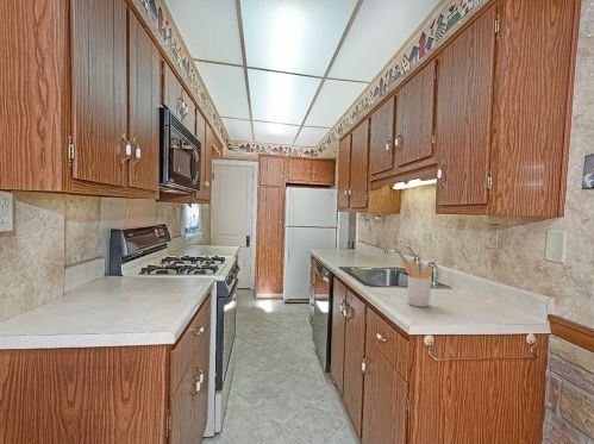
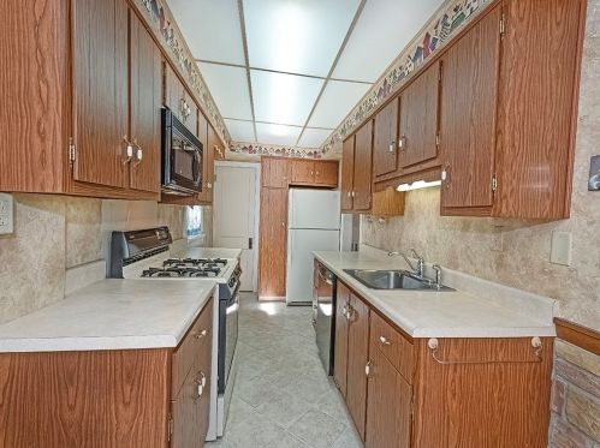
- utensil holder (415, 282)
